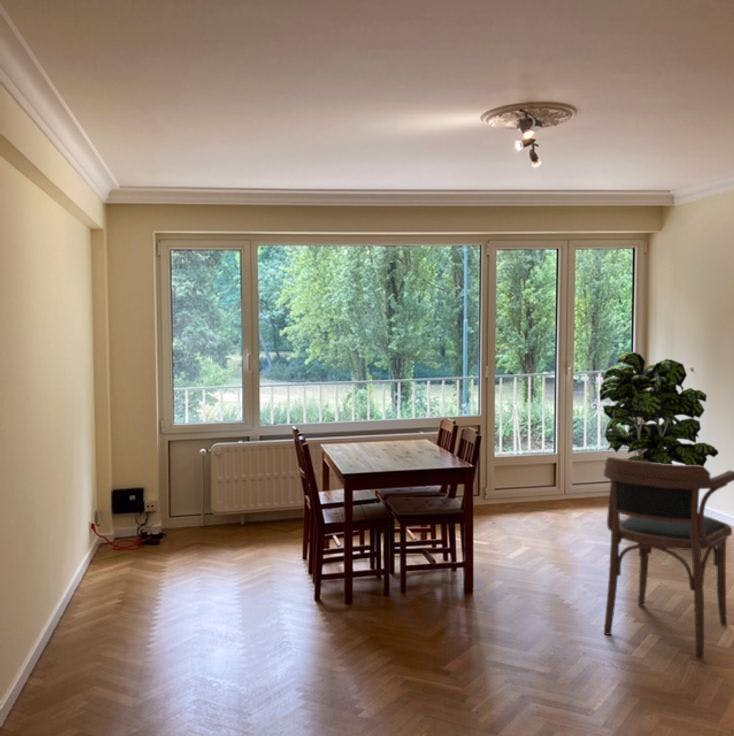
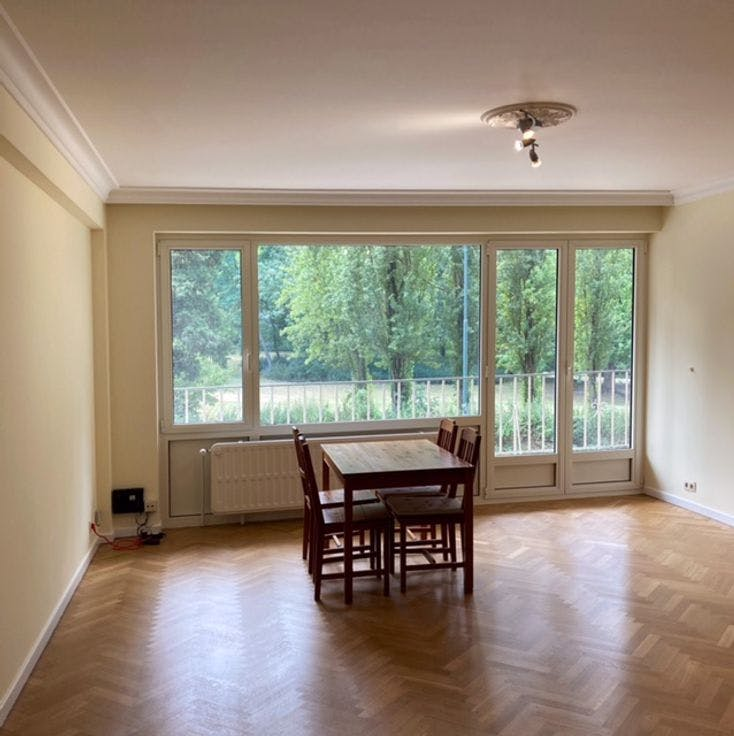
- armchair (668, 542)
- indoor plant (653, 436)
